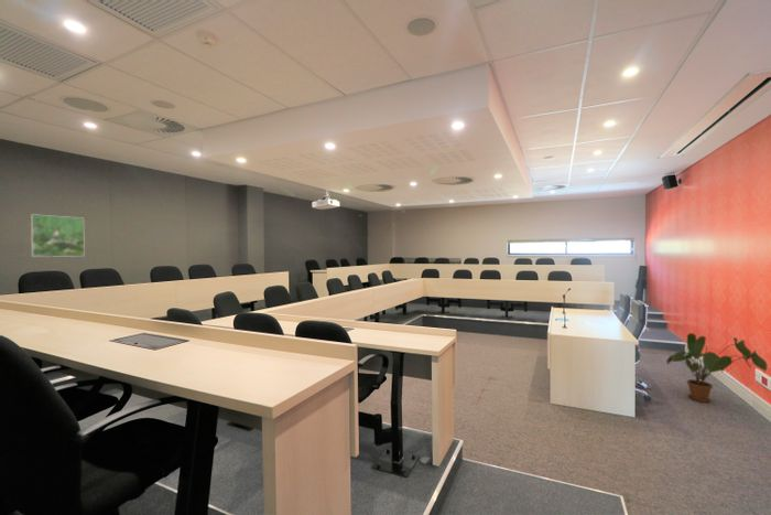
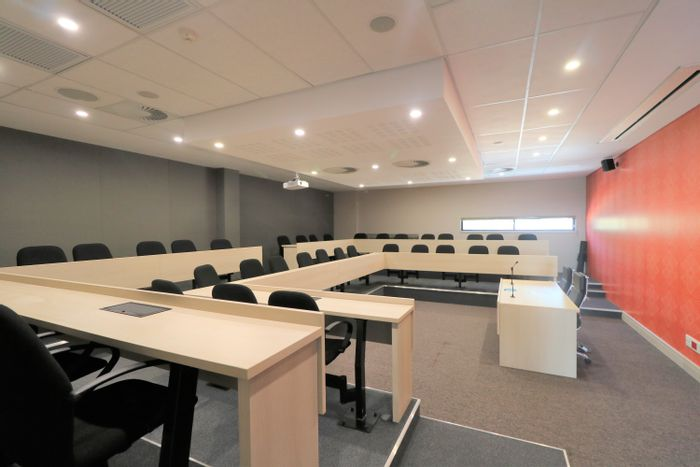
- house plant (713, 368)
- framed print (58, 236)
